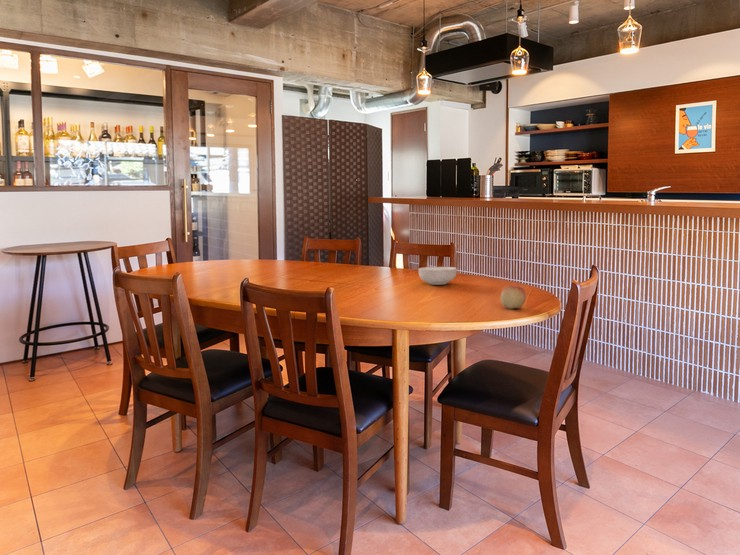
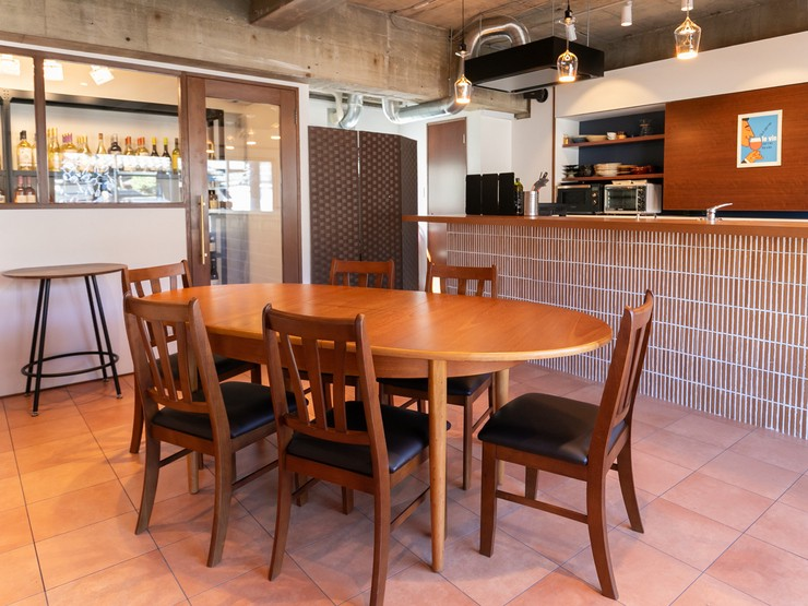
- cereal bowl (437, 275)
- fruit (513, 297)
